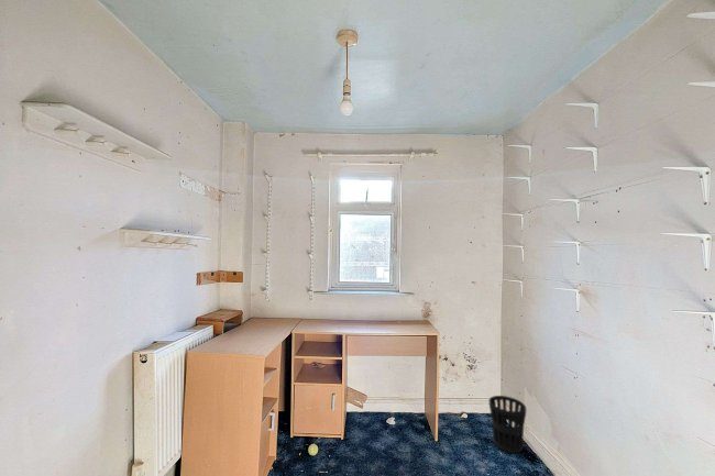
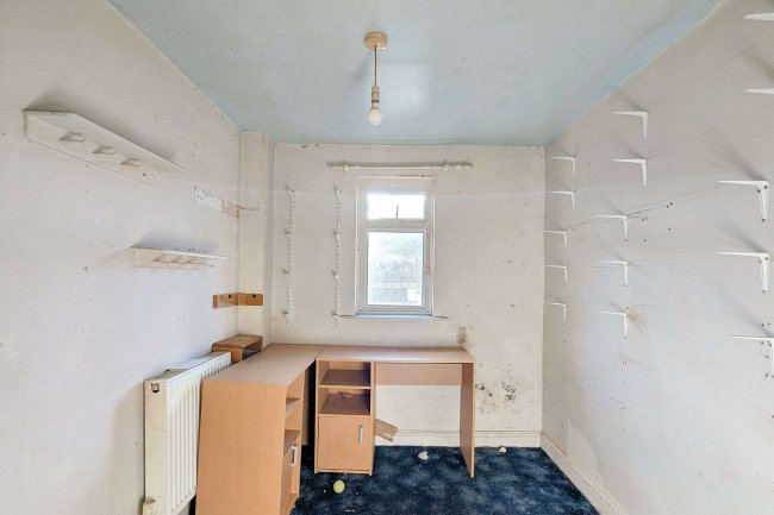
- wastebasket (506, 423)
